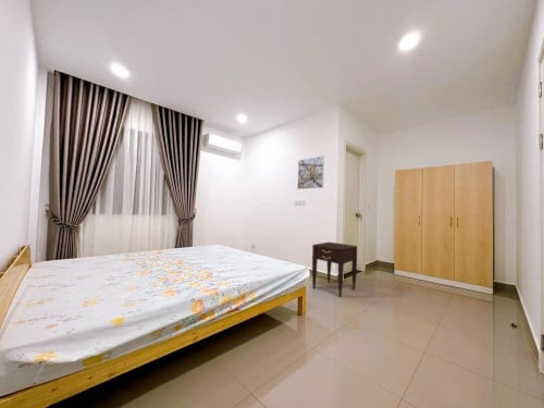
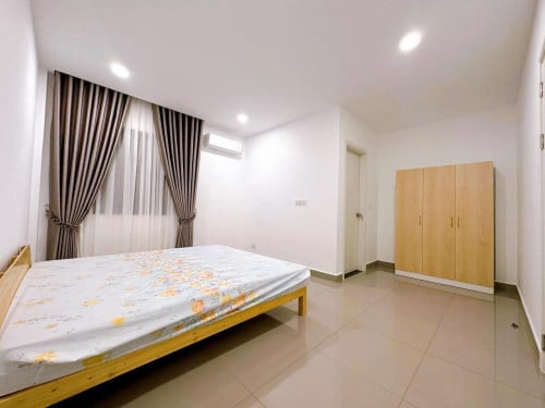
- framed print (310, 173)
- nightstand (331, 264)
